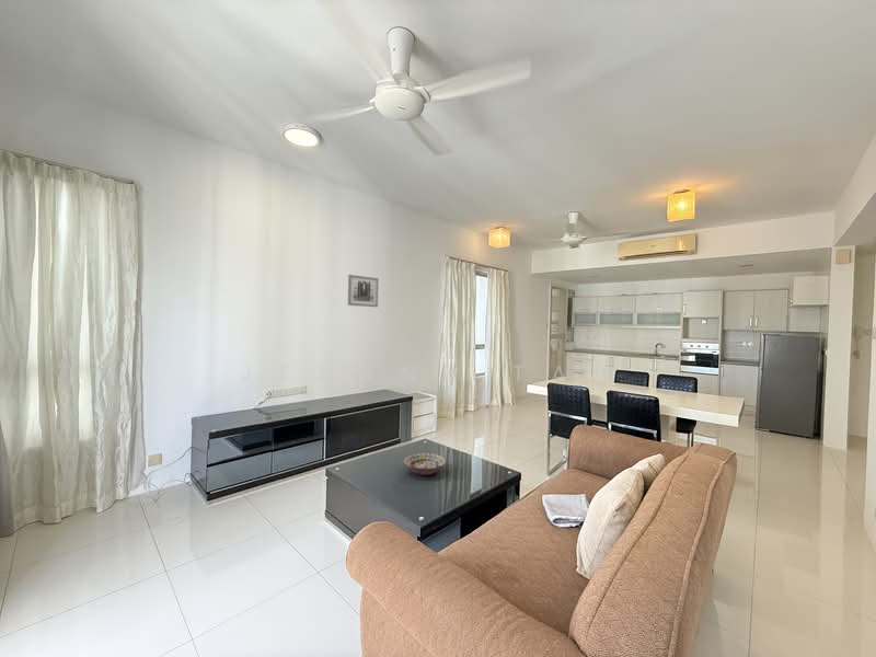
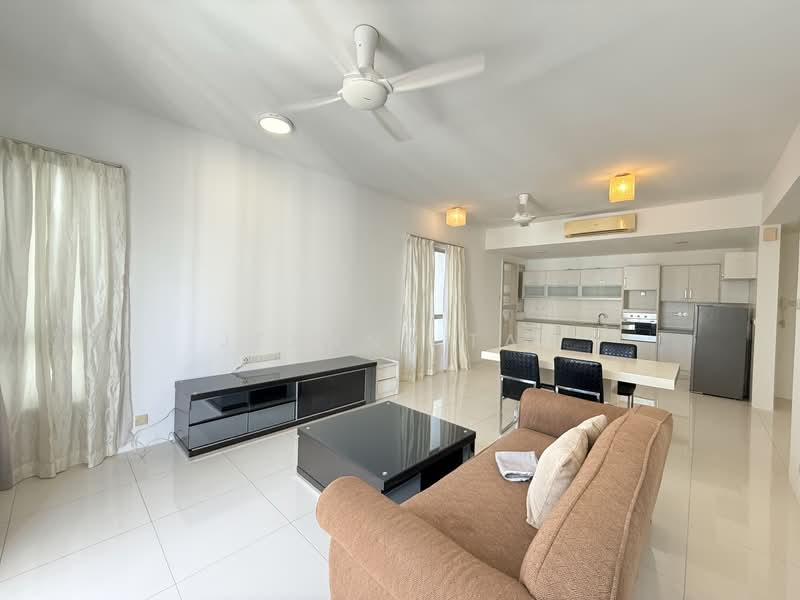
- wall art (364, 291)
- decorative bowl (424, 465)
